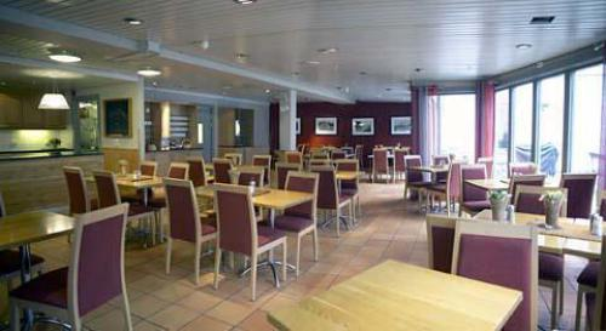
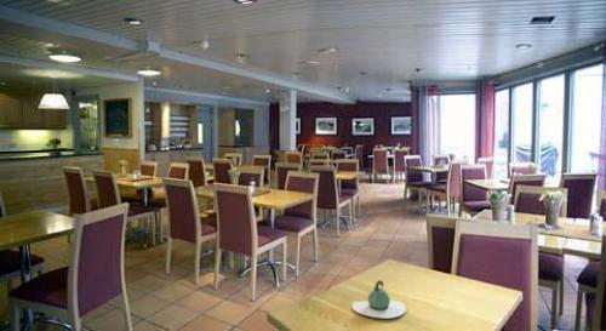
+ teapot (378, 293)
